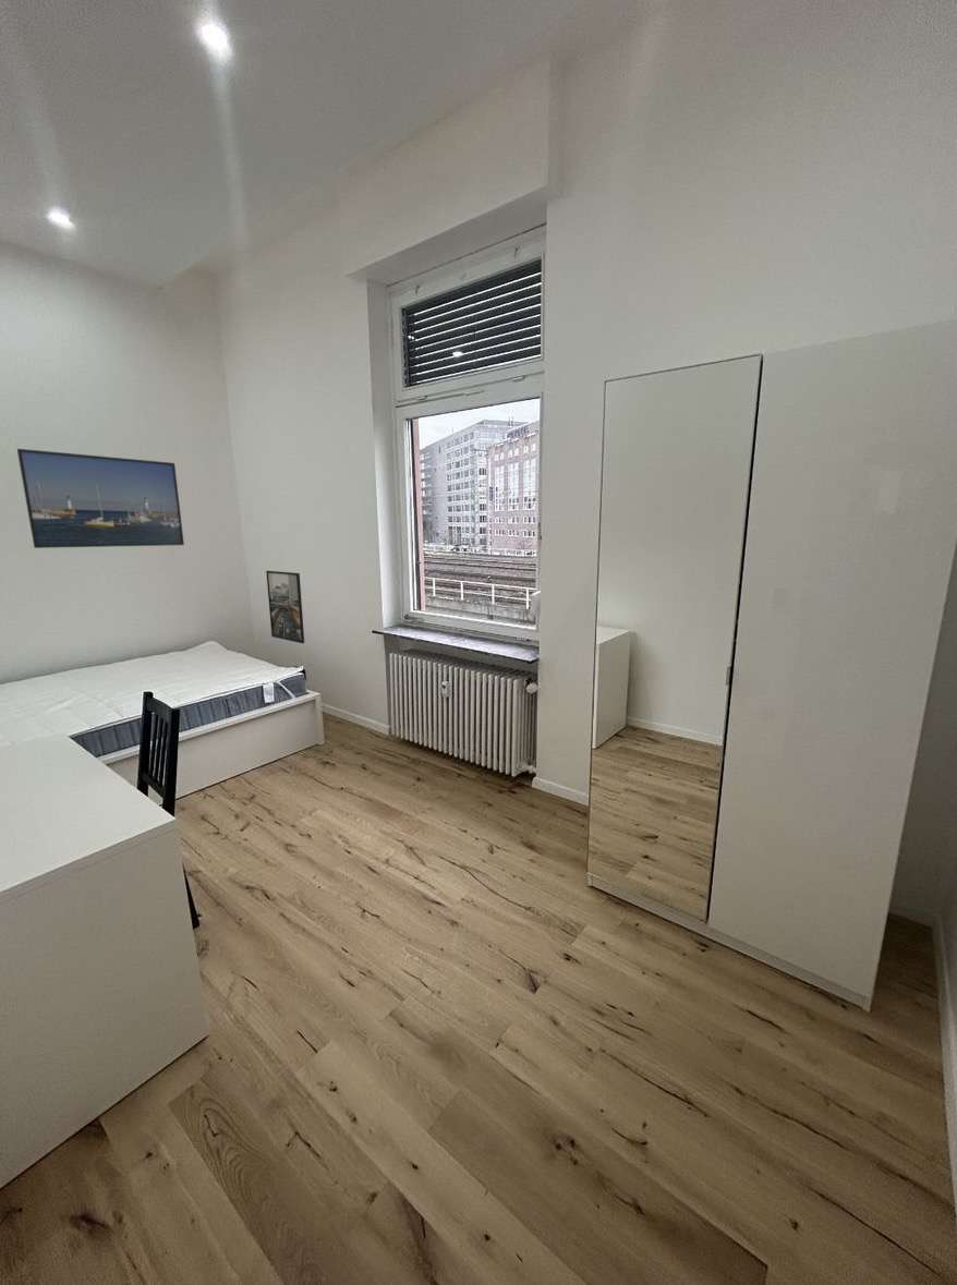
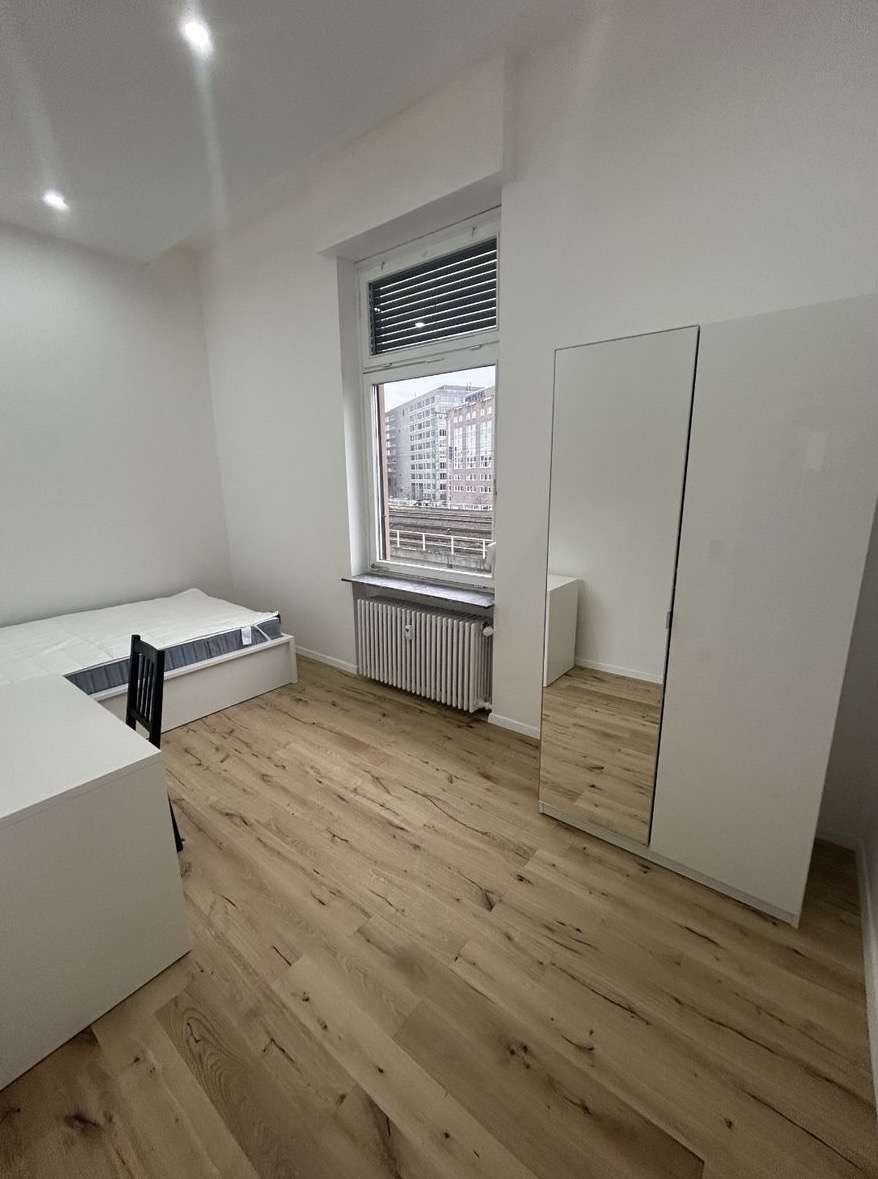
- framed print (284, 606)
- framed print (109, 501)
